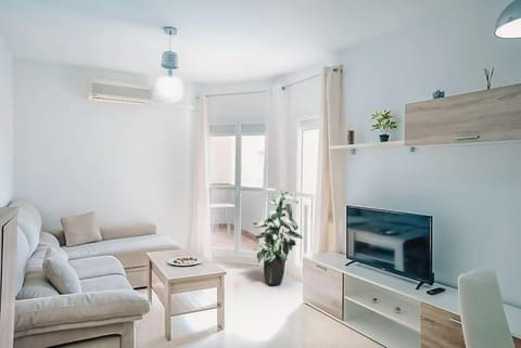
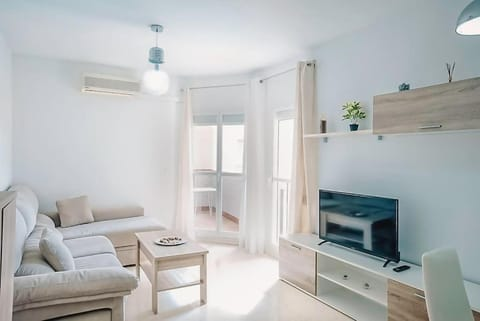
- indoor plant (275, 235)
